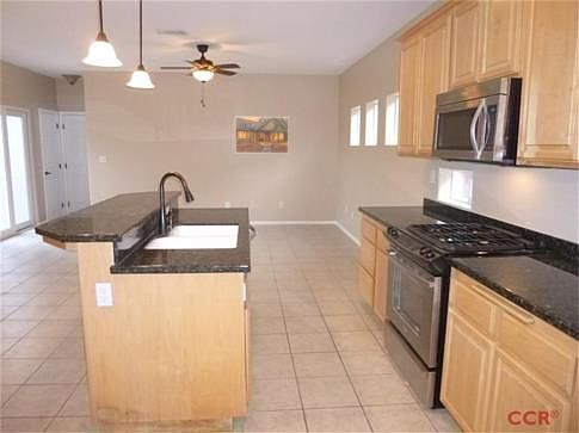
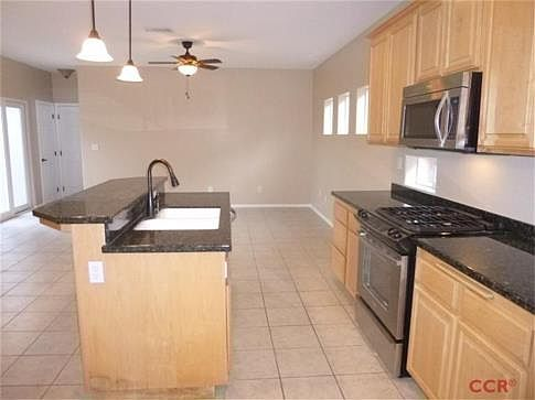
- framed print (261, 135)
